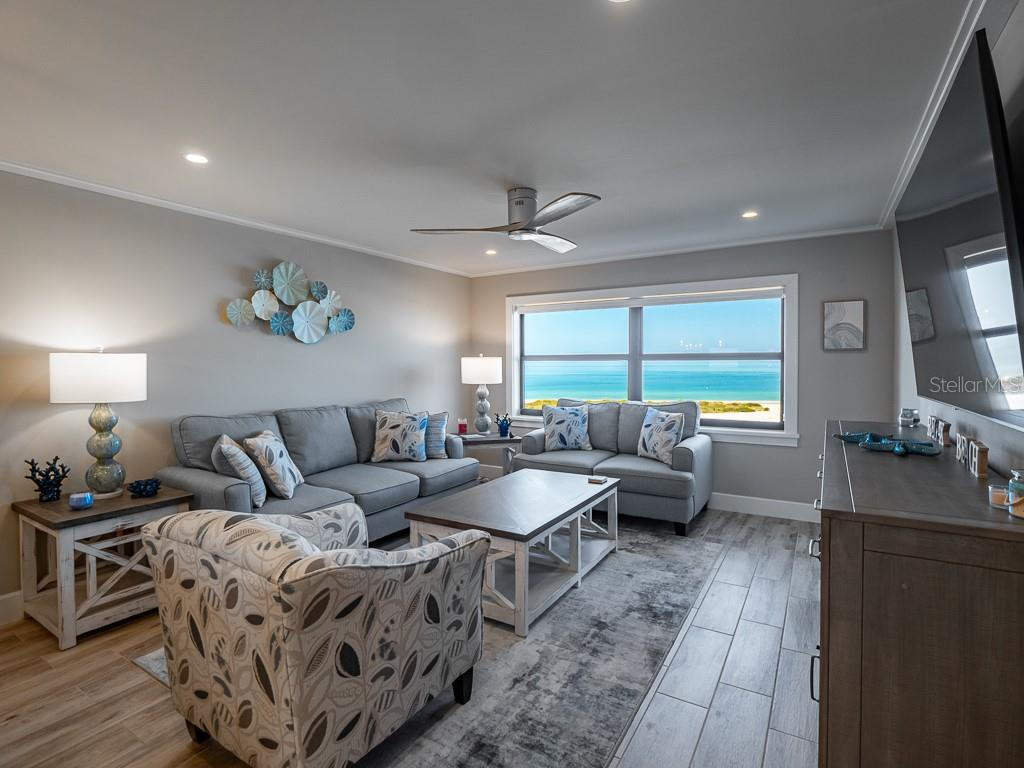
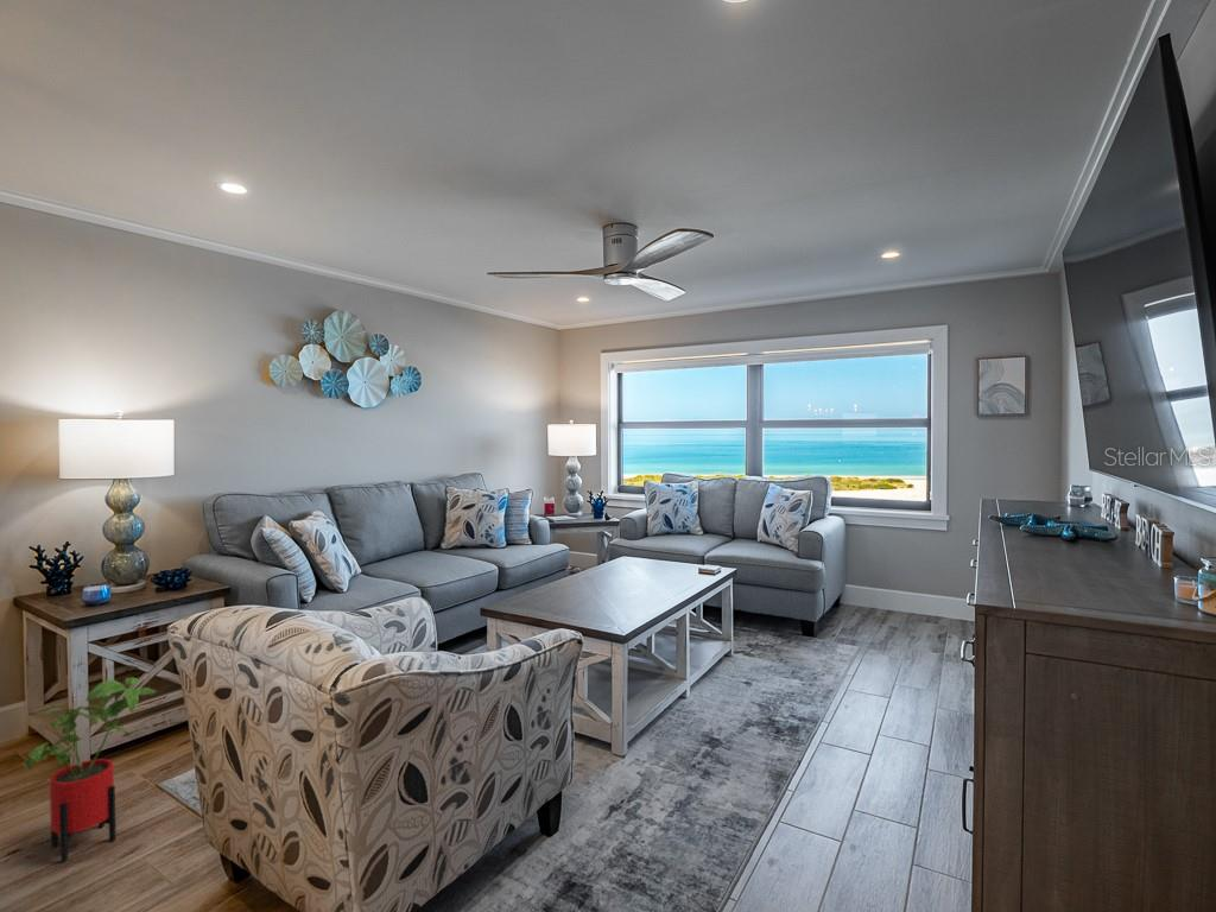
+ house plant (87, 762)
